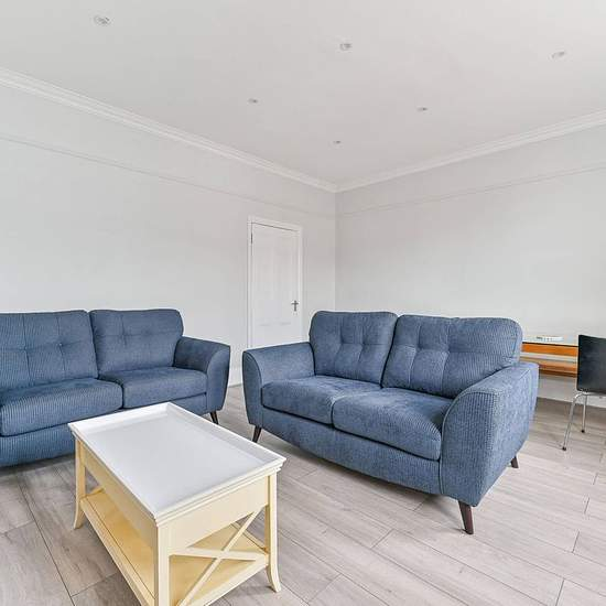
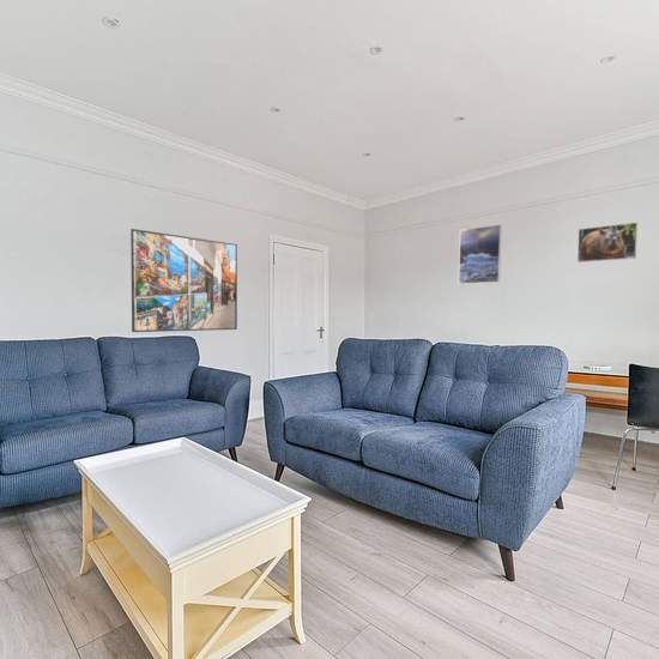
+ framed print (479, 255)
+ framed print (188, 284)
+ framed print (606, 243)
